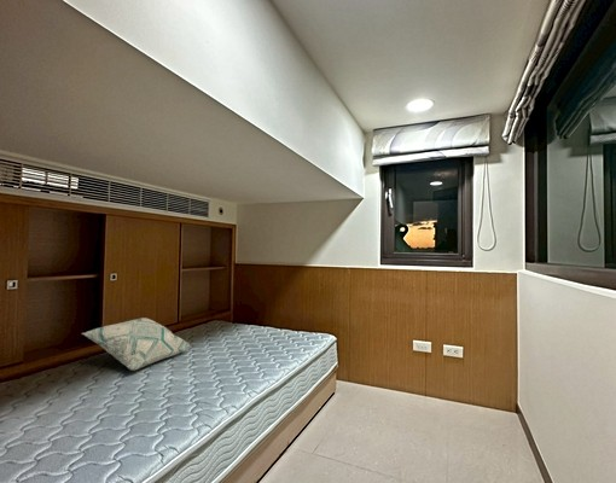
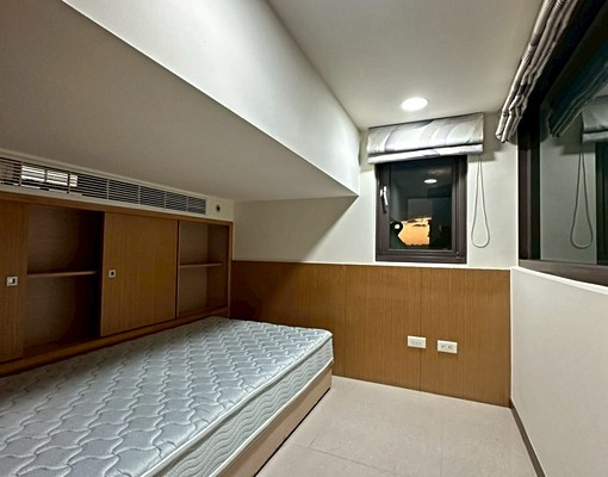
- decorative pillow (138, 341)
